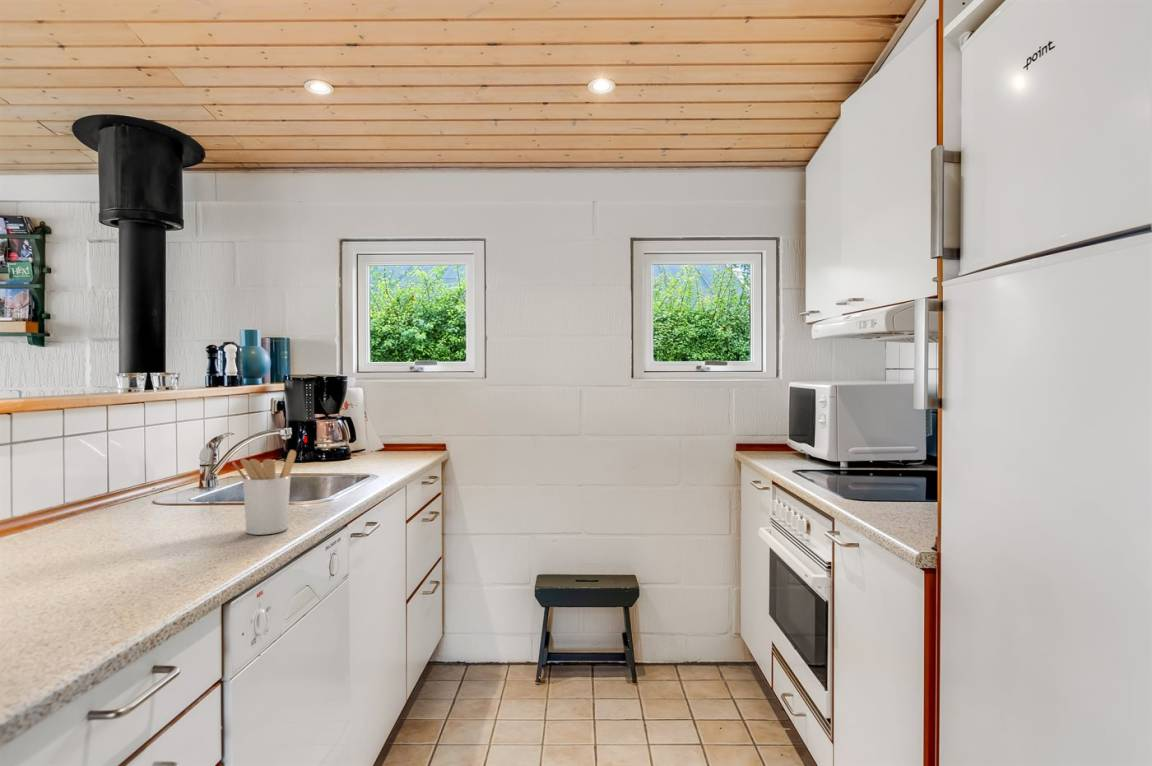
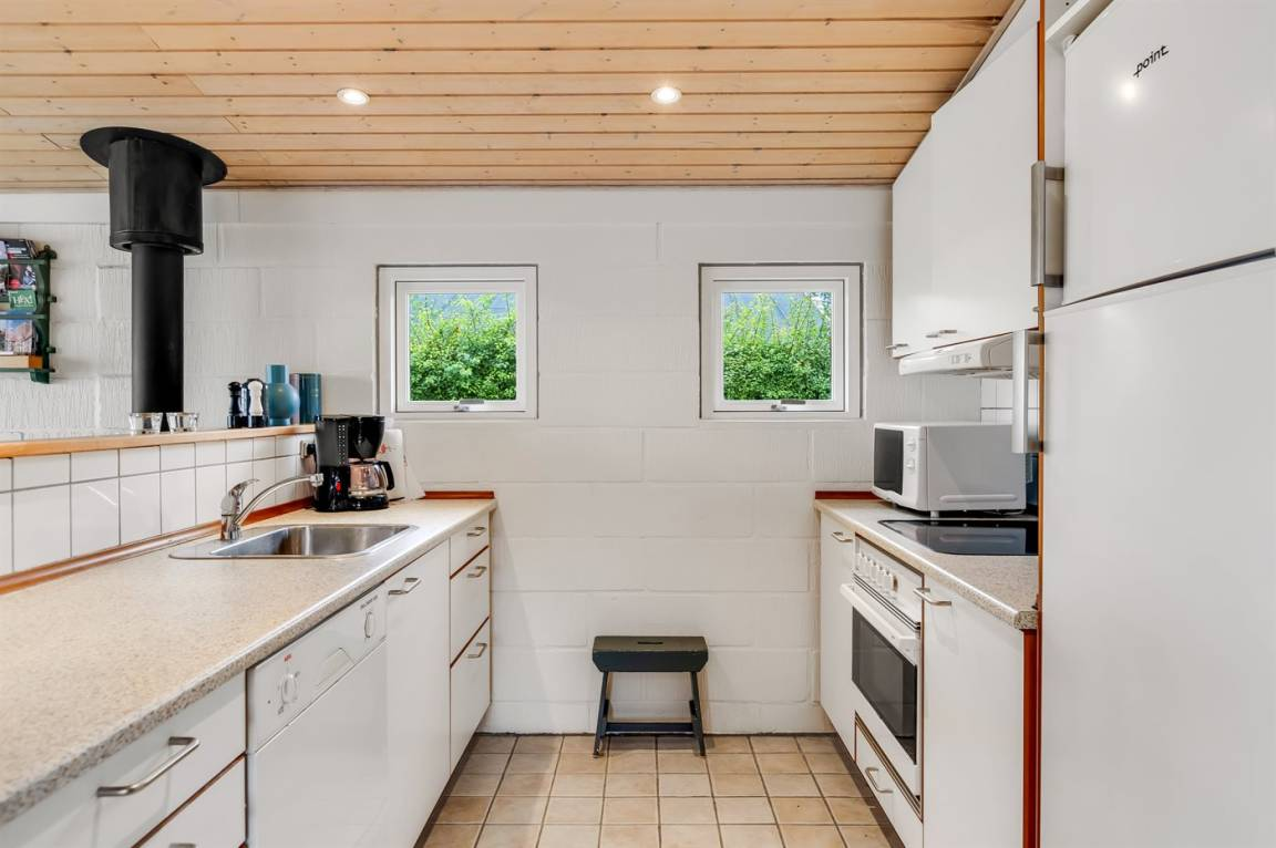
- utensil holder (264, 492)
